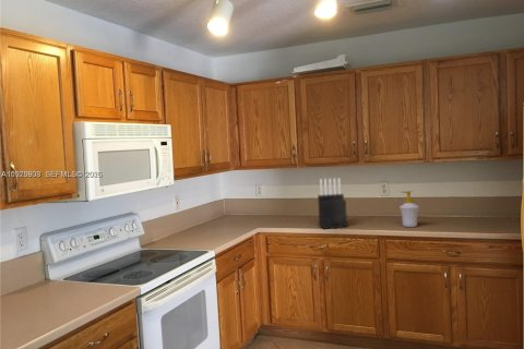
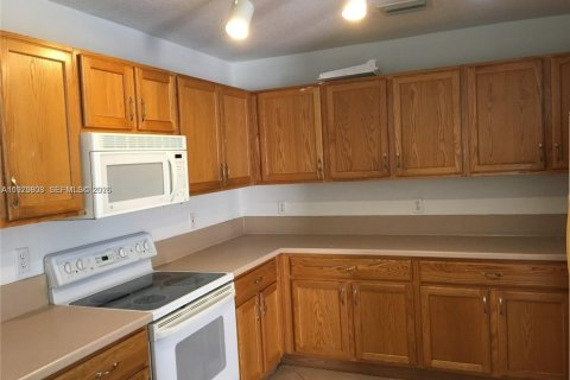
- knife block (332, 203)
- soap bottle (408, 208)
